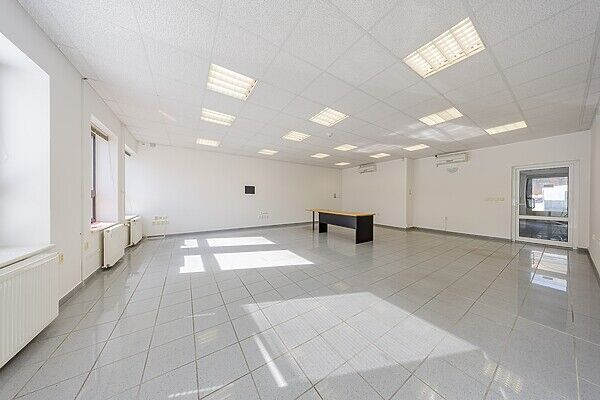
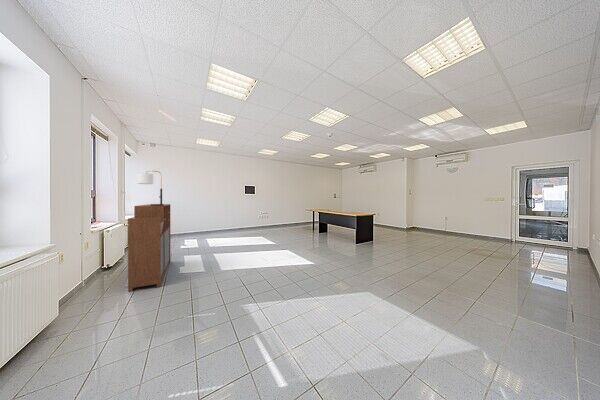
+ storage cabinet (153, 239)
+ lamp (150, 183)
